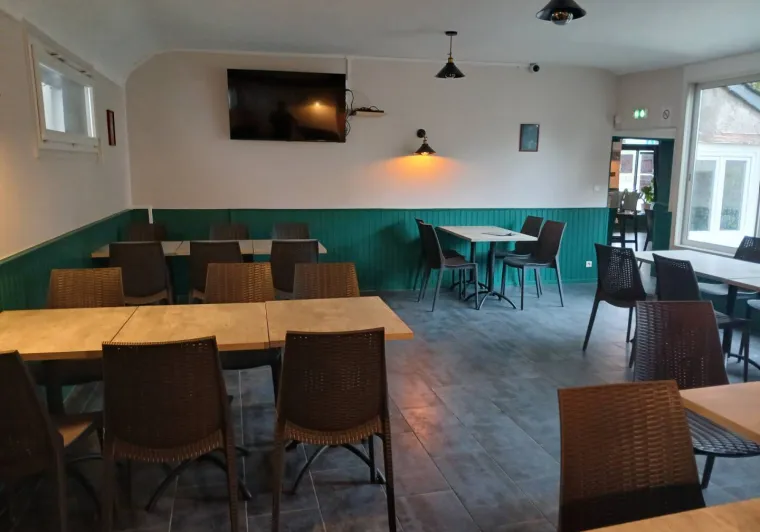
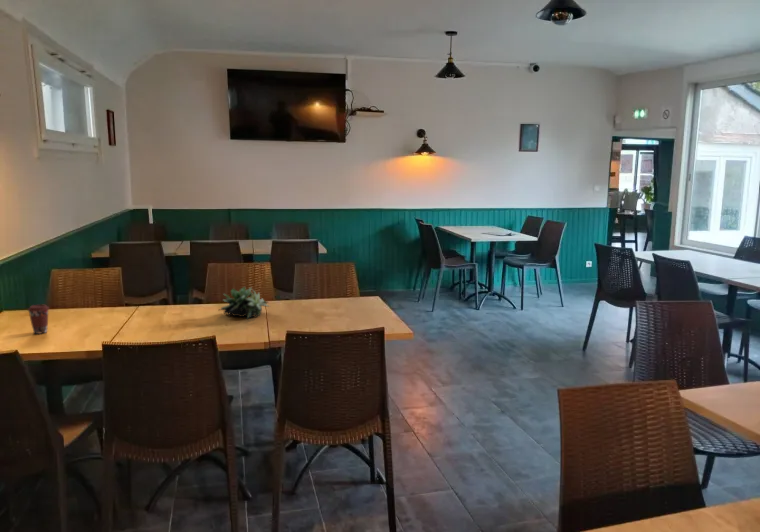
+ succulent plant (245, 300)
+ coffee cup (39, 319)
